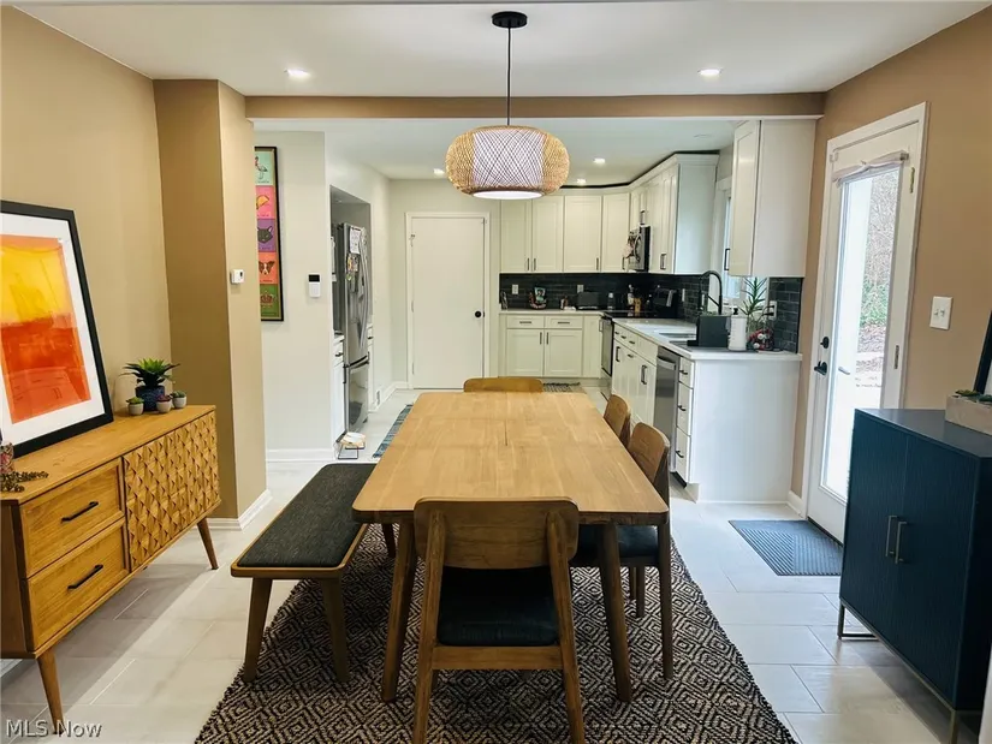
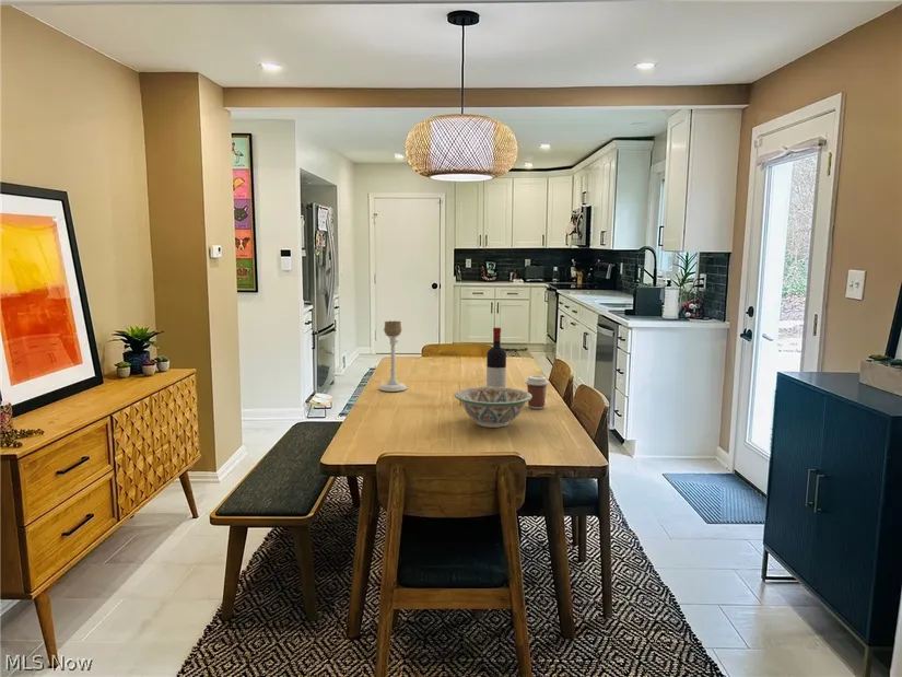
+ decorative bowl (492, 408)
+ candle holder (393, 354)
+ coffee cup (536, 392)
+ wine bottle (496, 363)
